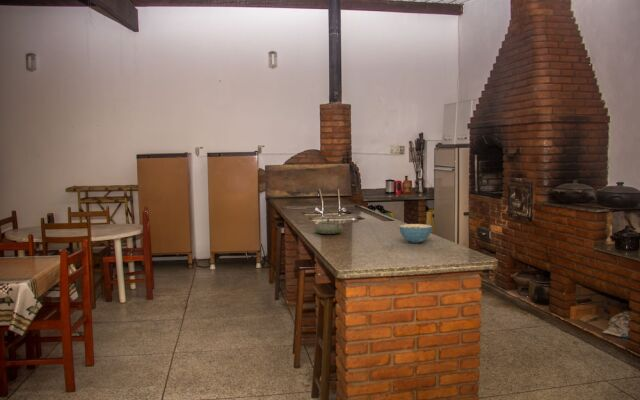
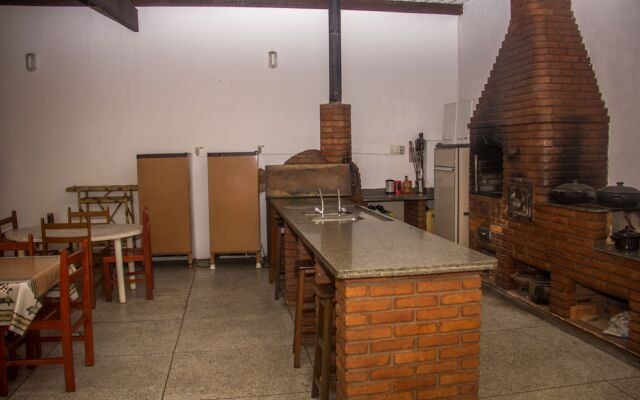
- cereal bowl (415, 234)
- teapot (329, 222)
